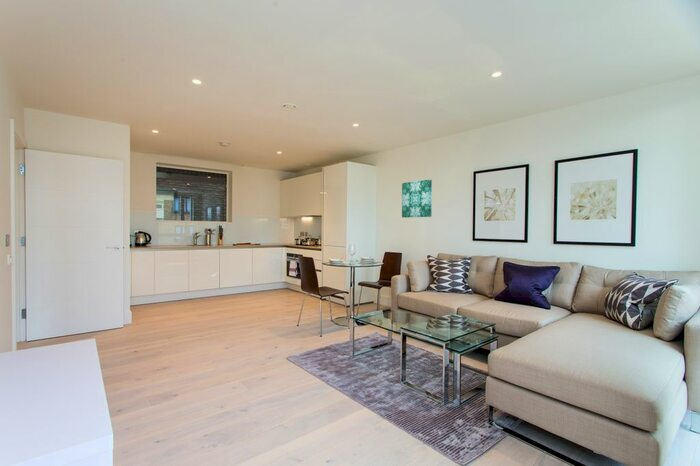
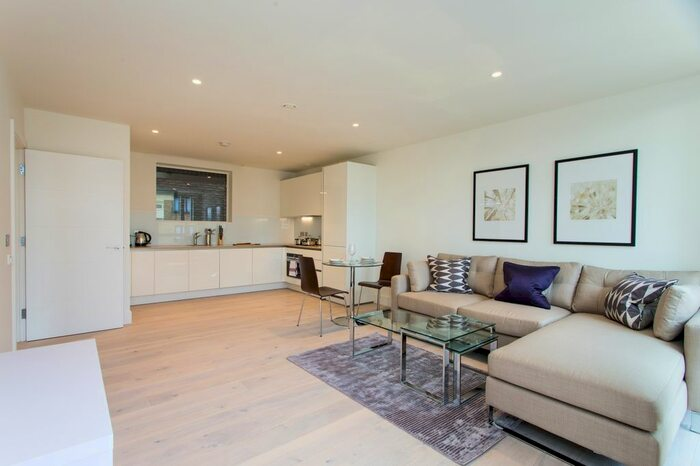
- wall art (416, 199)
